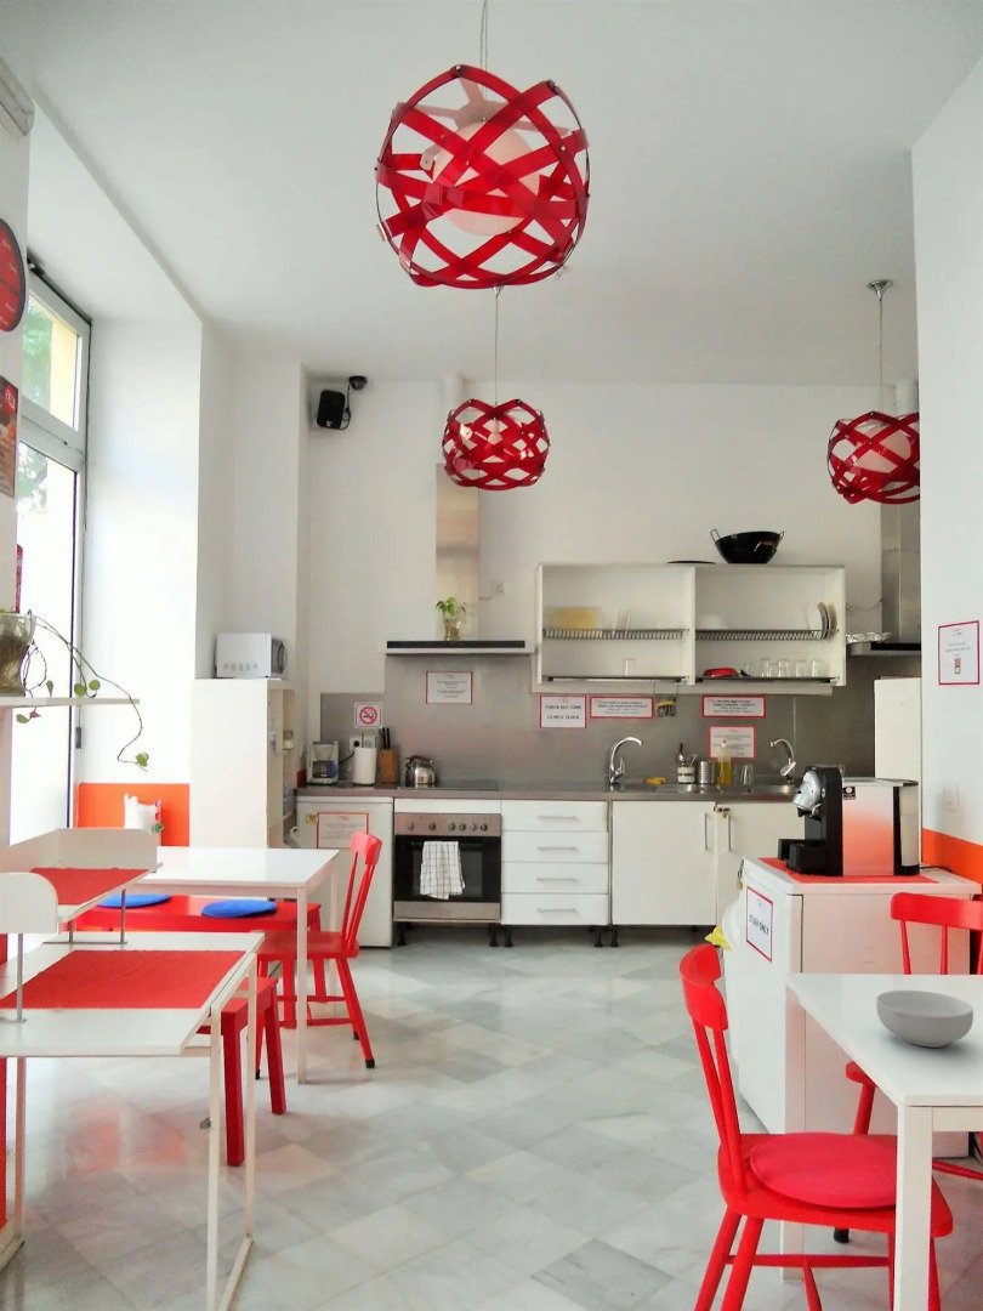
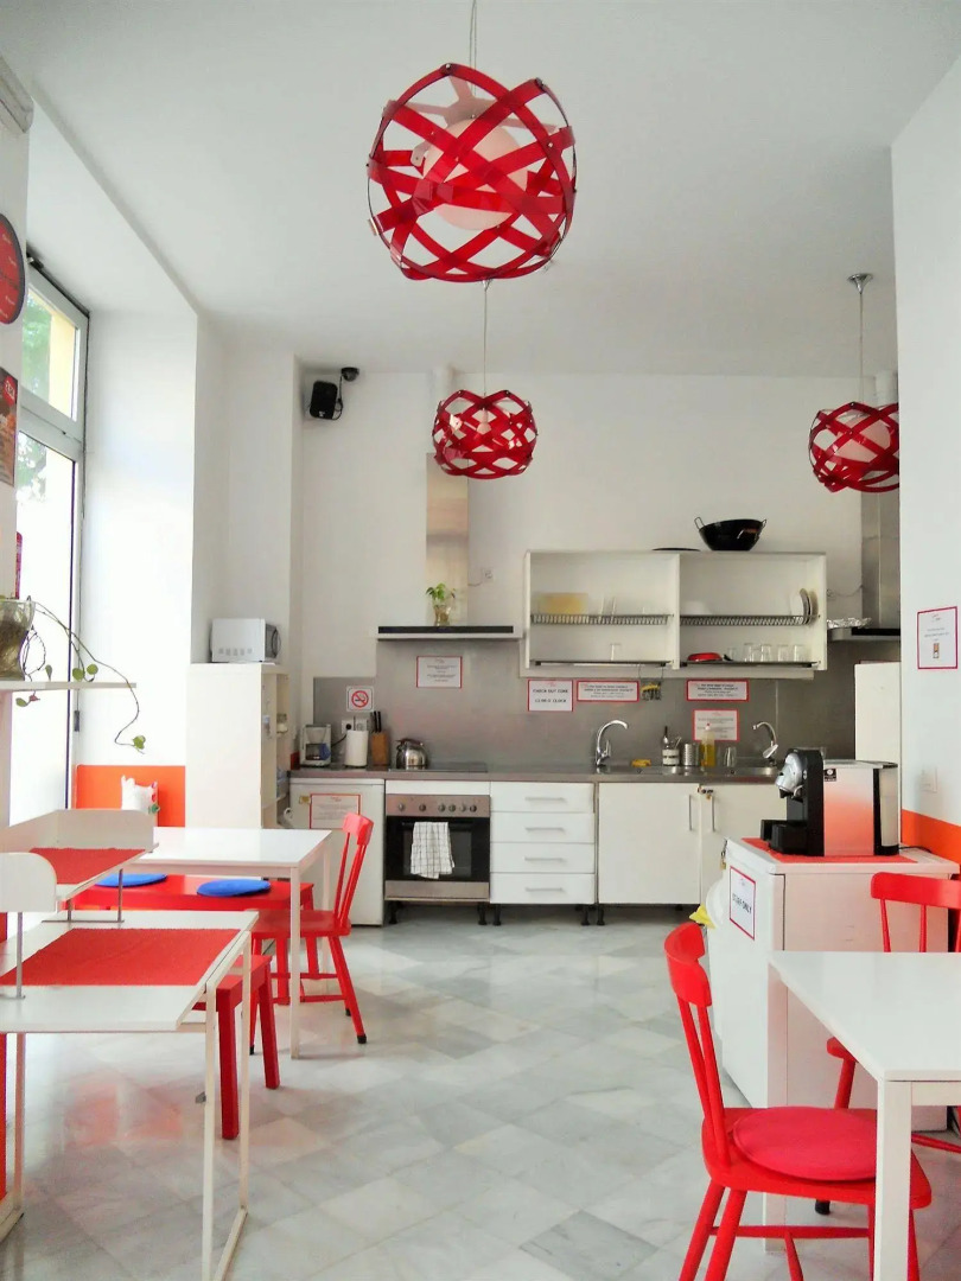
- cereal bowl (924, 1021)
